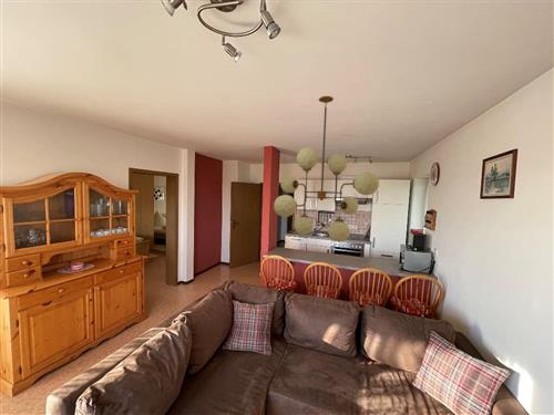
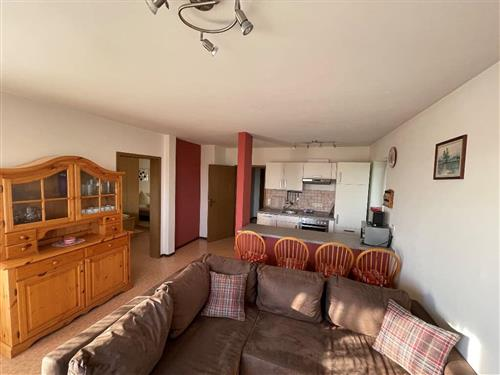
- chandelier (322, 169)
